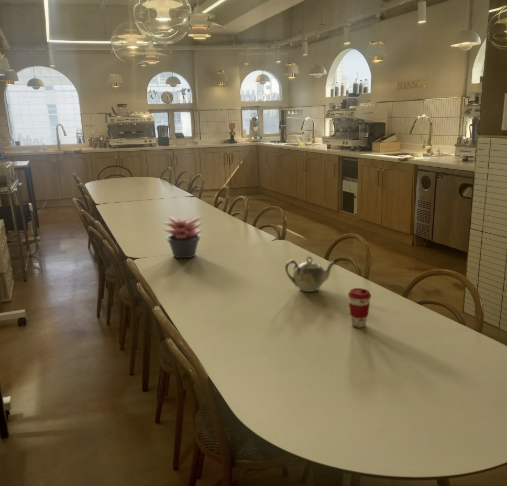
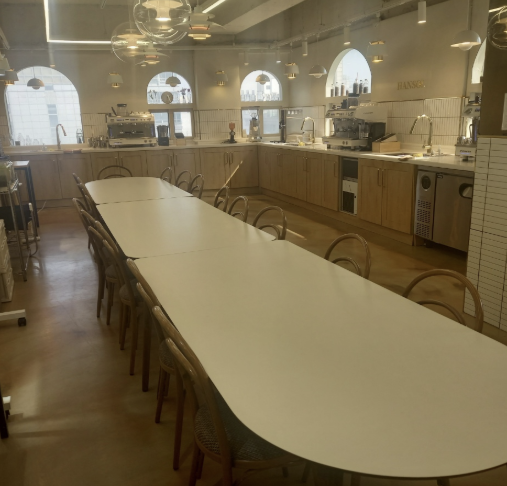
- coffee cup (359, 308)
- teapot (311, 272)
- succulent plant (183, 236)
